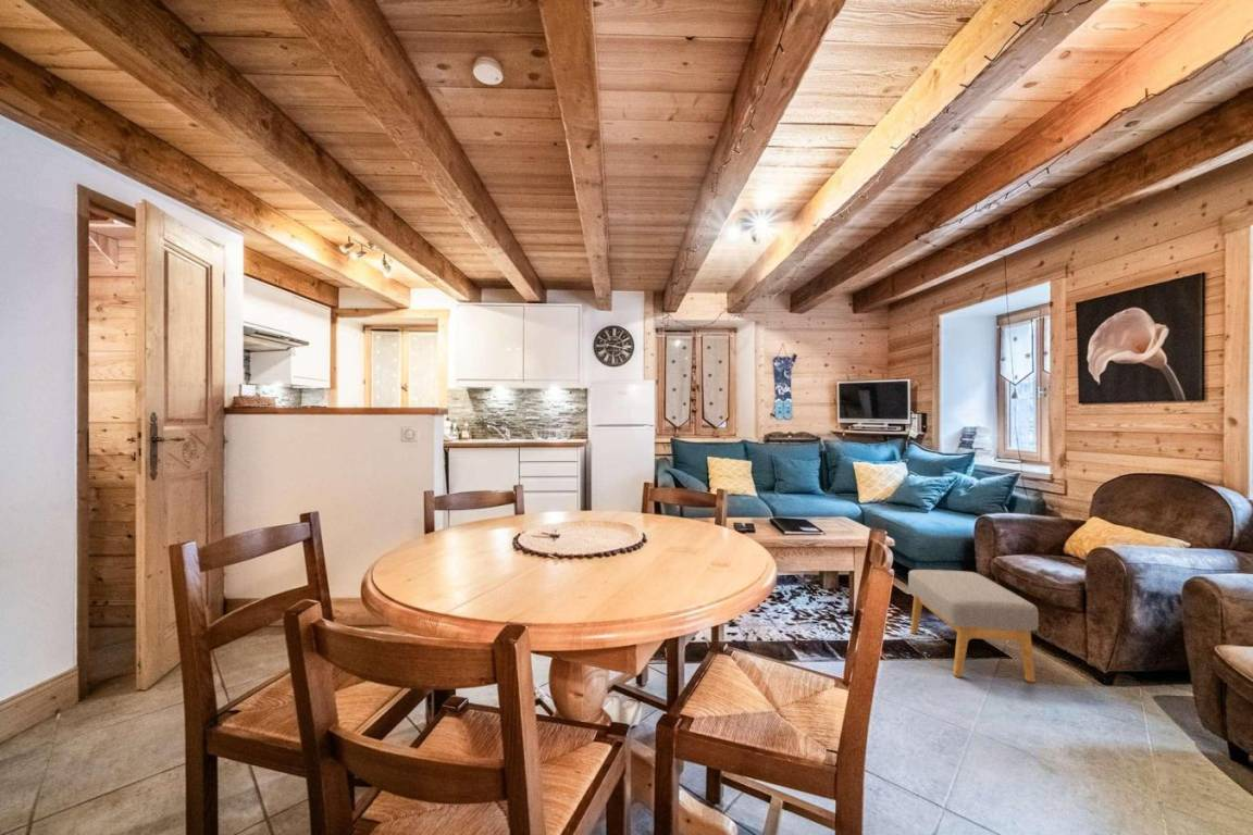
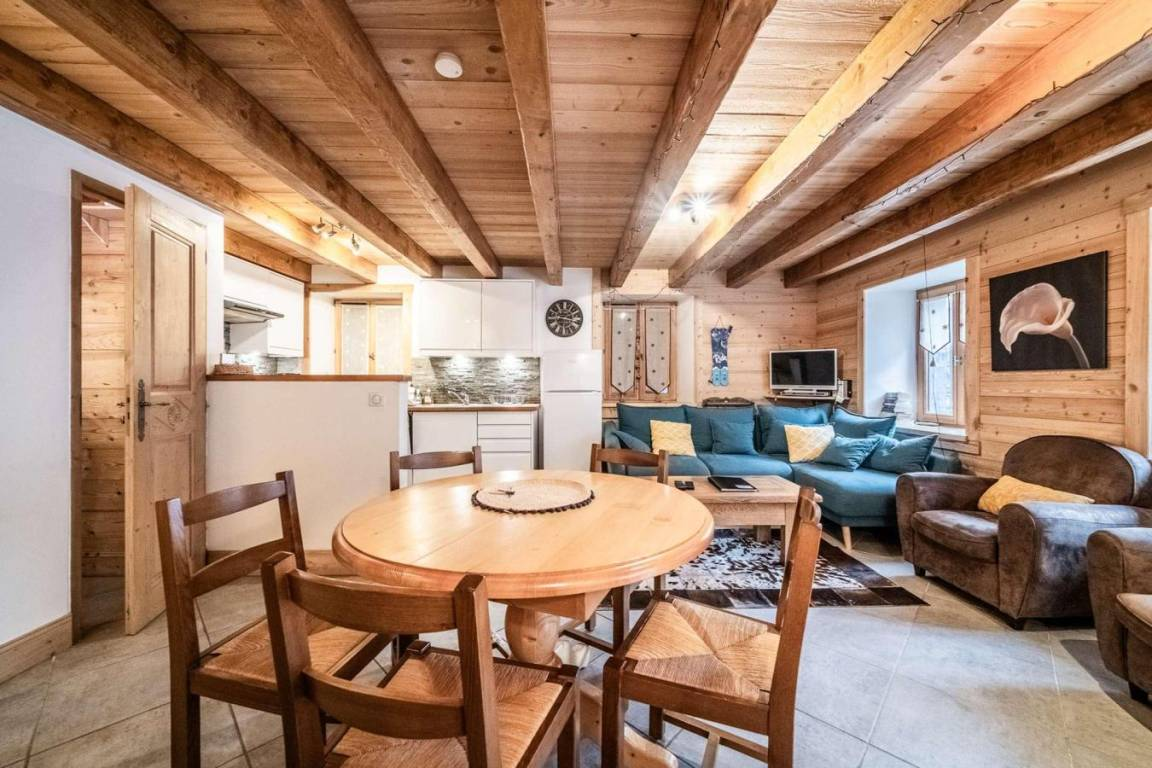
- footstool (966, 618)
